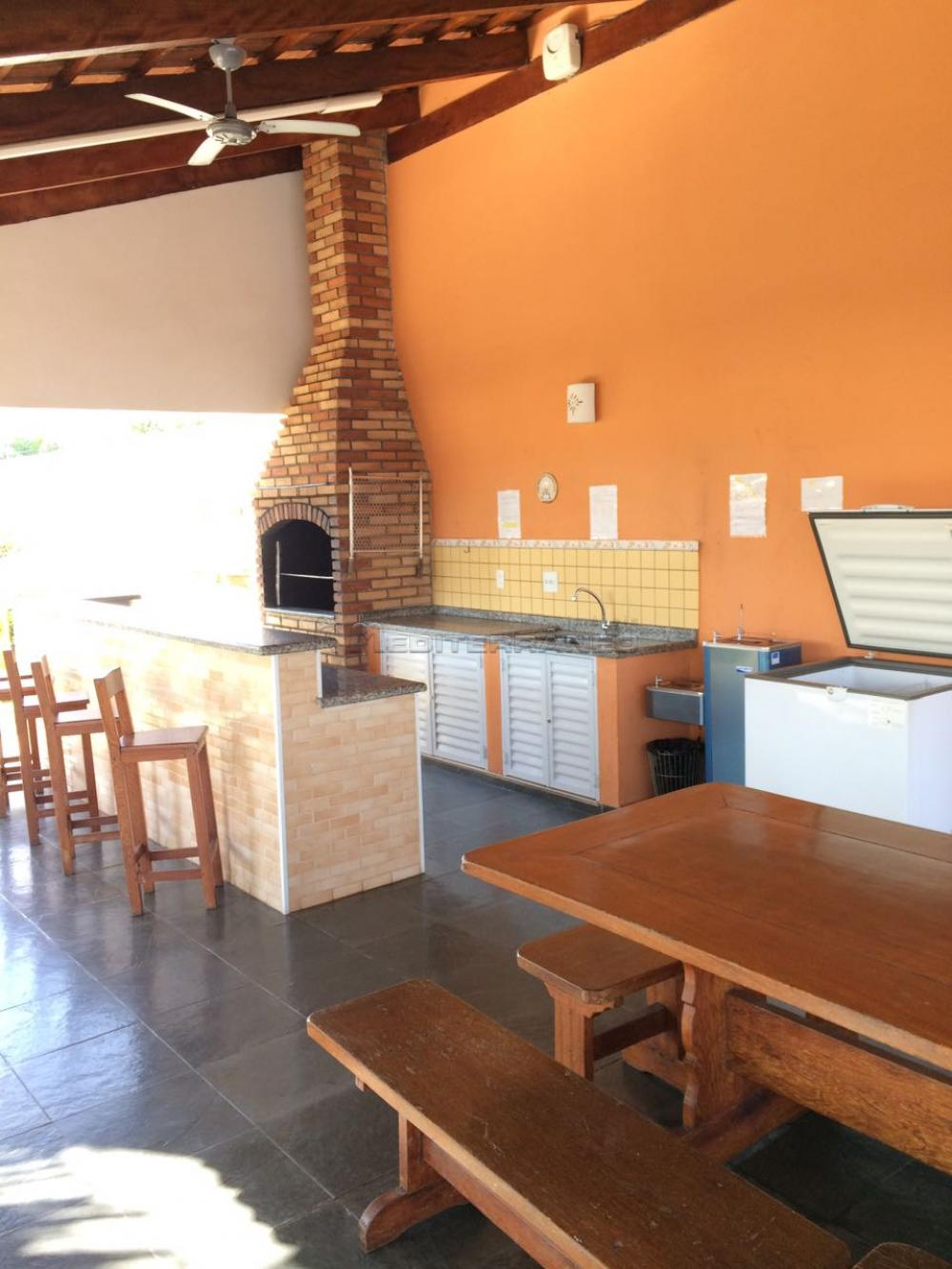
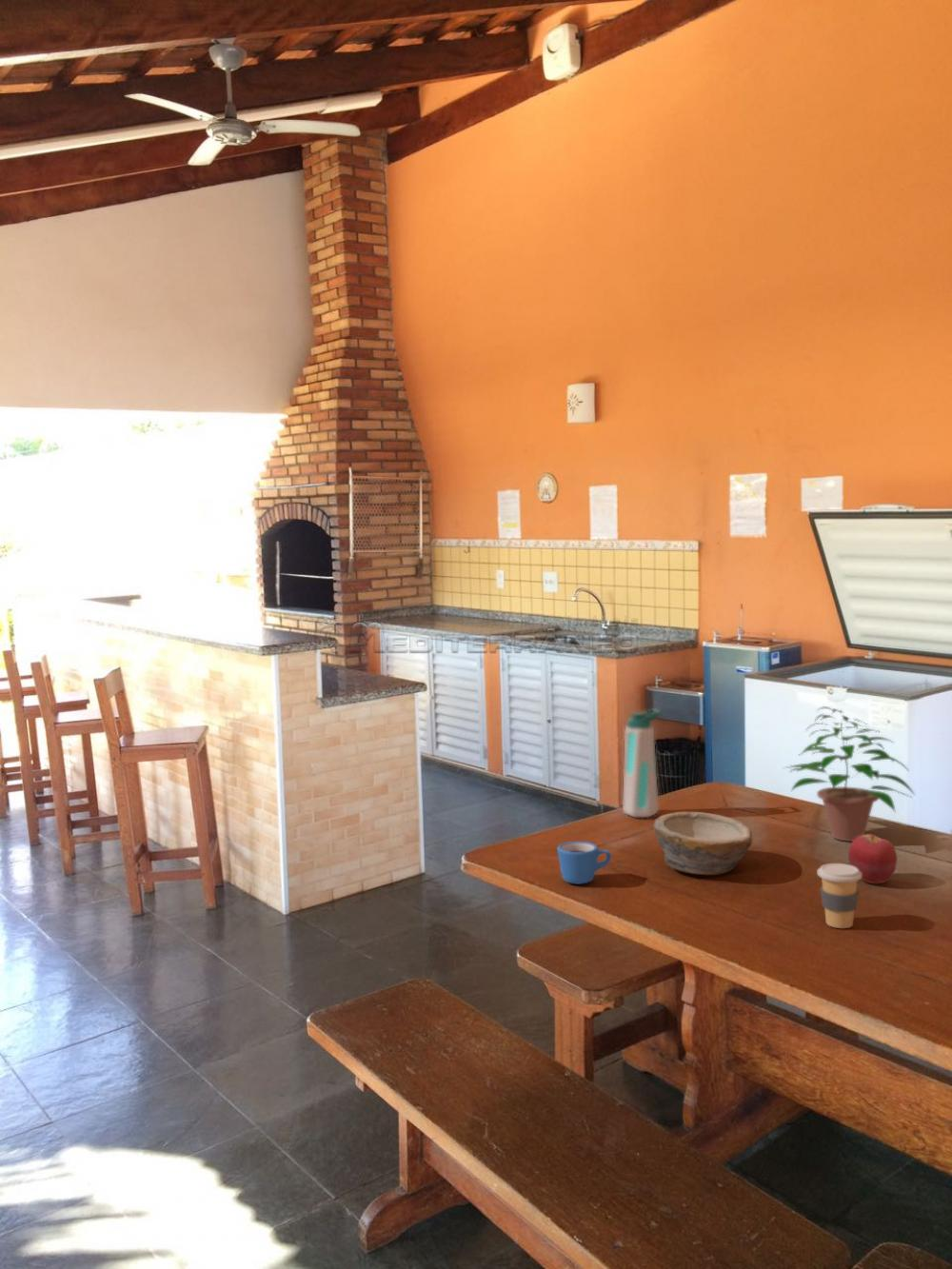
+ coffee cup (839, 896)
+ potted plant (847, 772)
+ water bottle (642, 762)
+ mug (585, 863)
+ apple (872, 858)
+ bowl (703, 844)
